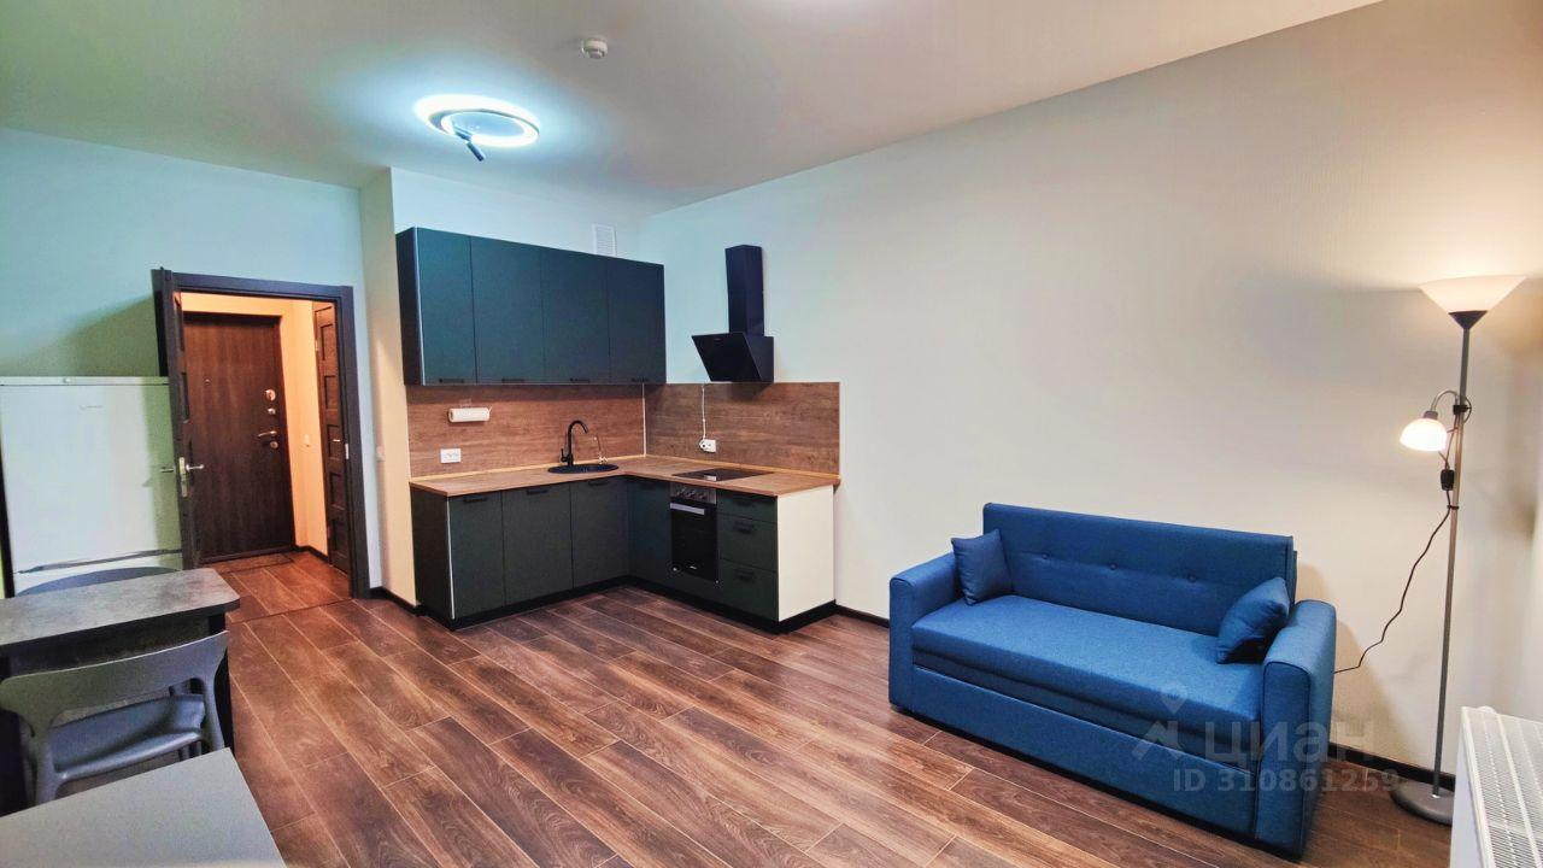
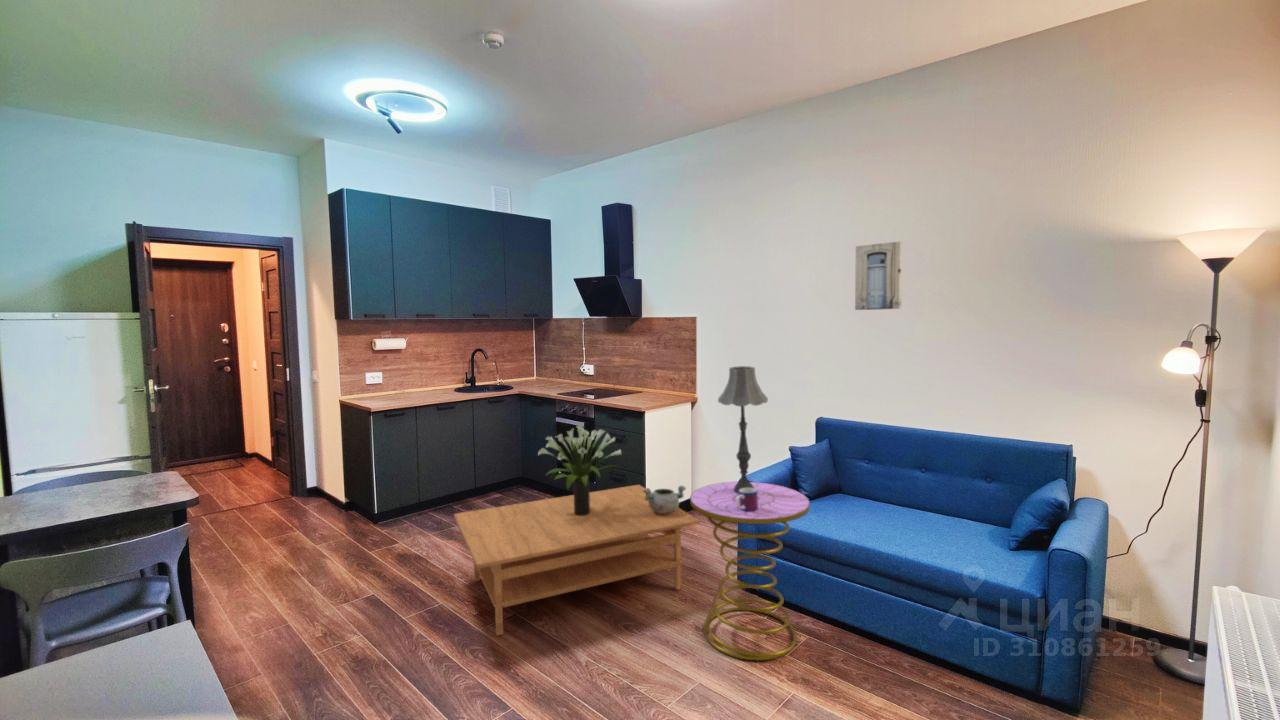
+ wall art (878, 276)
+ coffee table (574, 550)
+ potted plant (583, 469)
+ mug (746, 500)
+ side table (749, 566)
+ table lamp (743, 429)
+ decorative bowl (664, 498)
